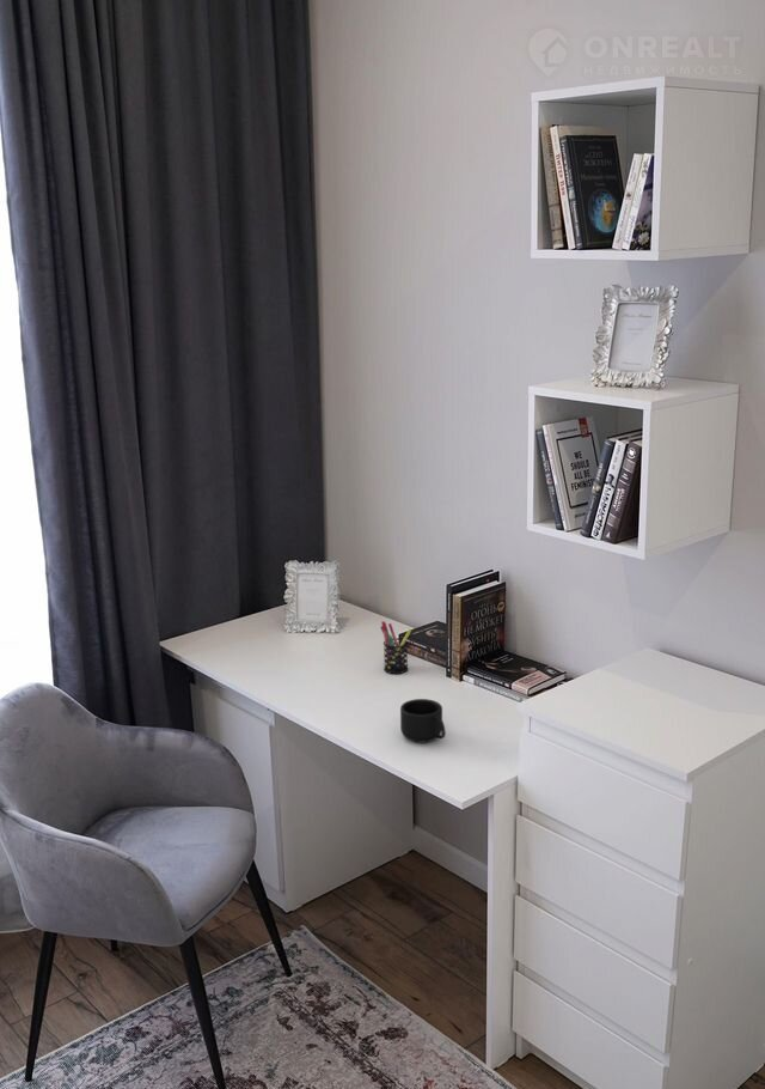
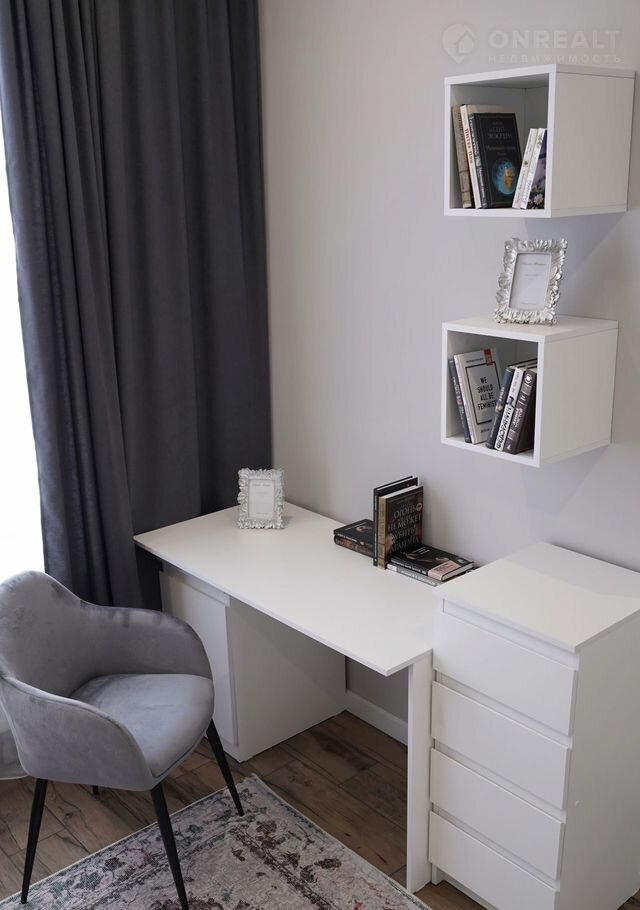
- pen holder (393, 646)
- mug (426, 724)
